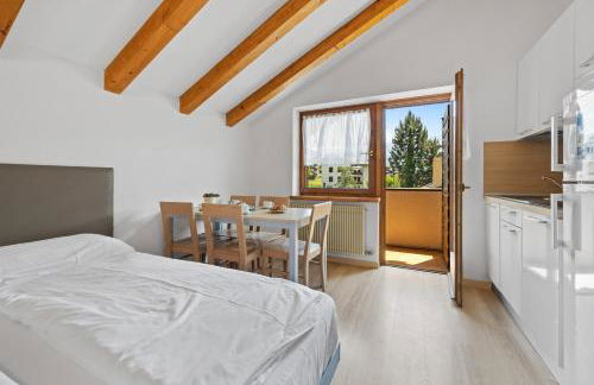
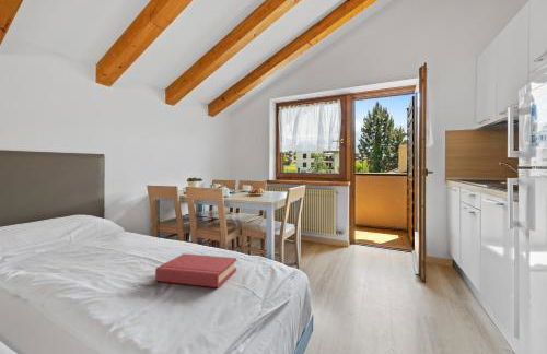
+ hardback book (198, 269)
